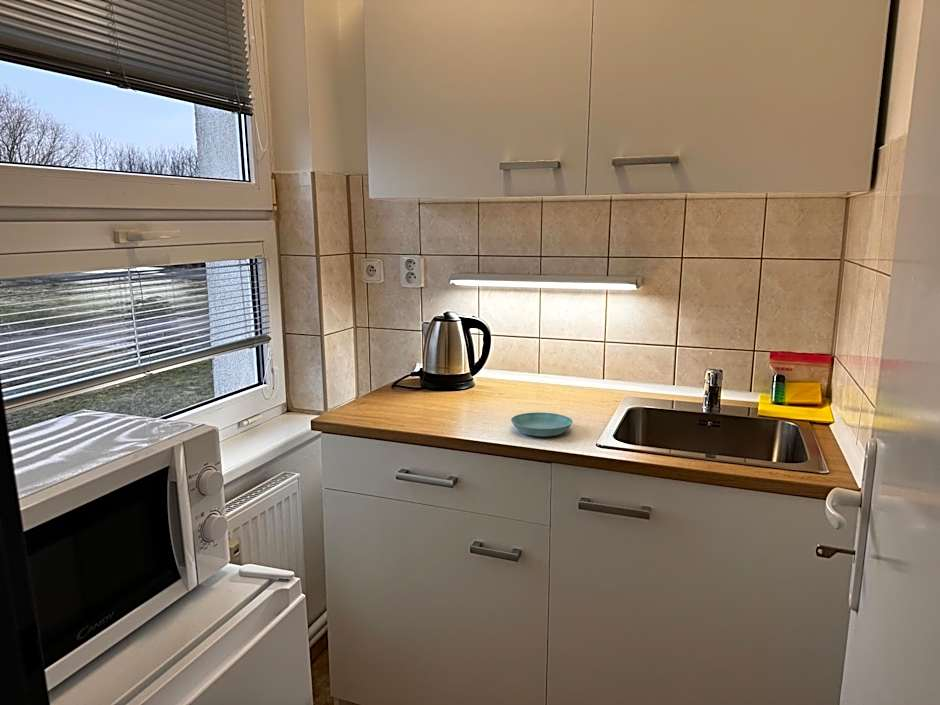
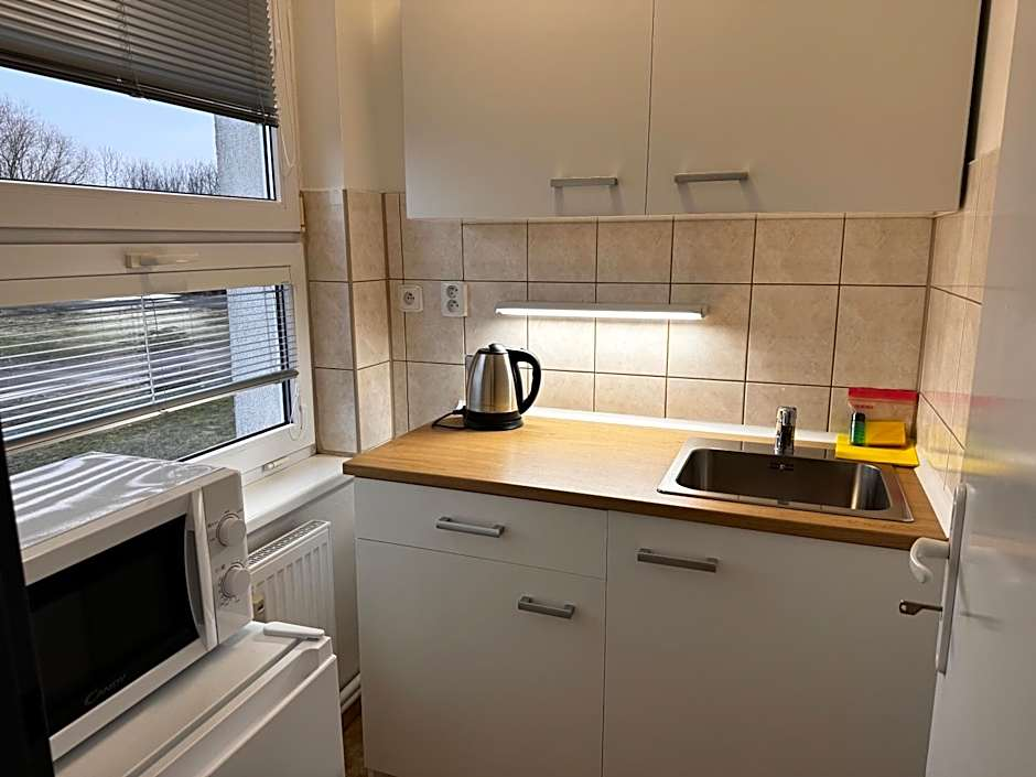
- saucer (541, 425)
